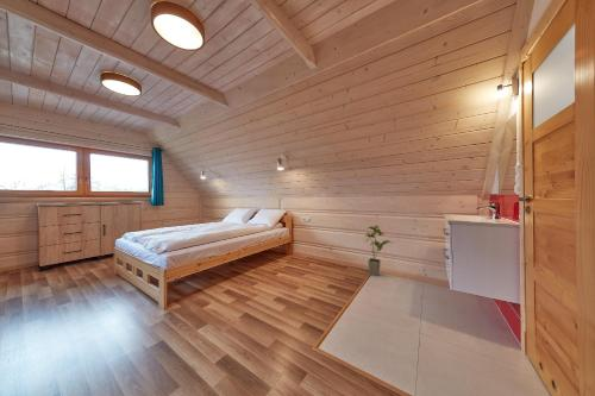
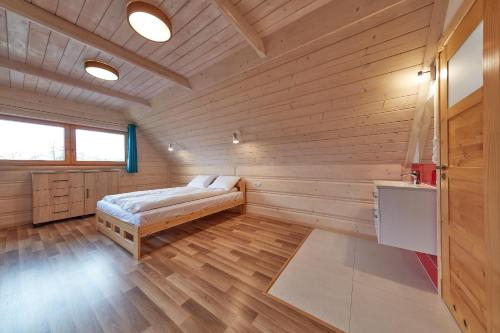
- house plant (377, 250)
